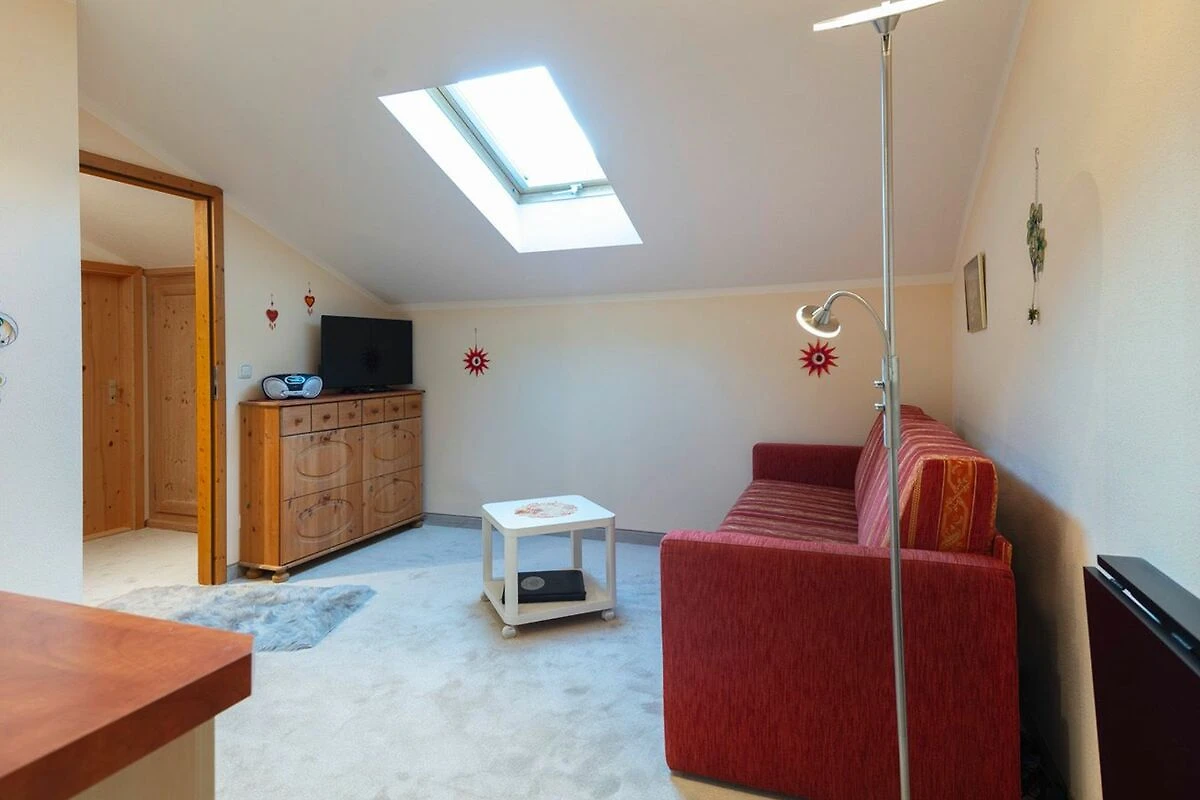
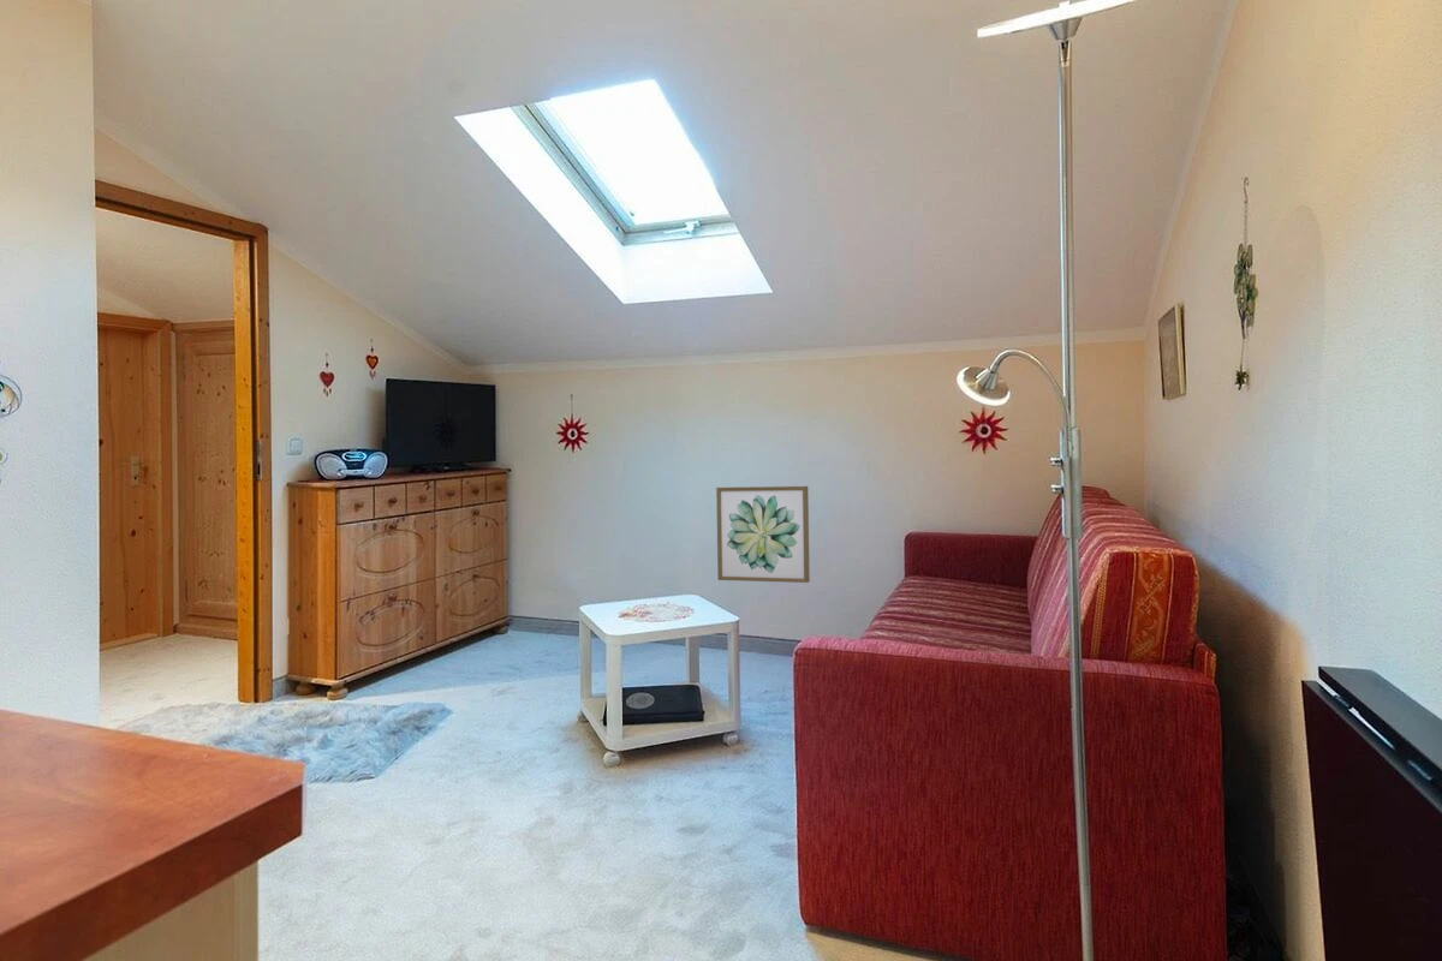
+ wall art (762, 533)
